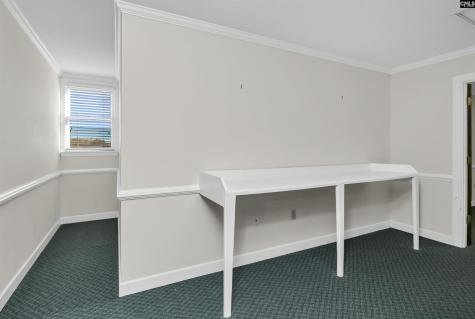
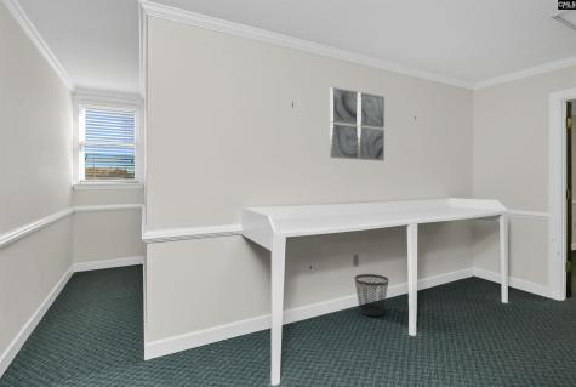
+ wall art (358, 126)
+ wastebasket (371, 295)
